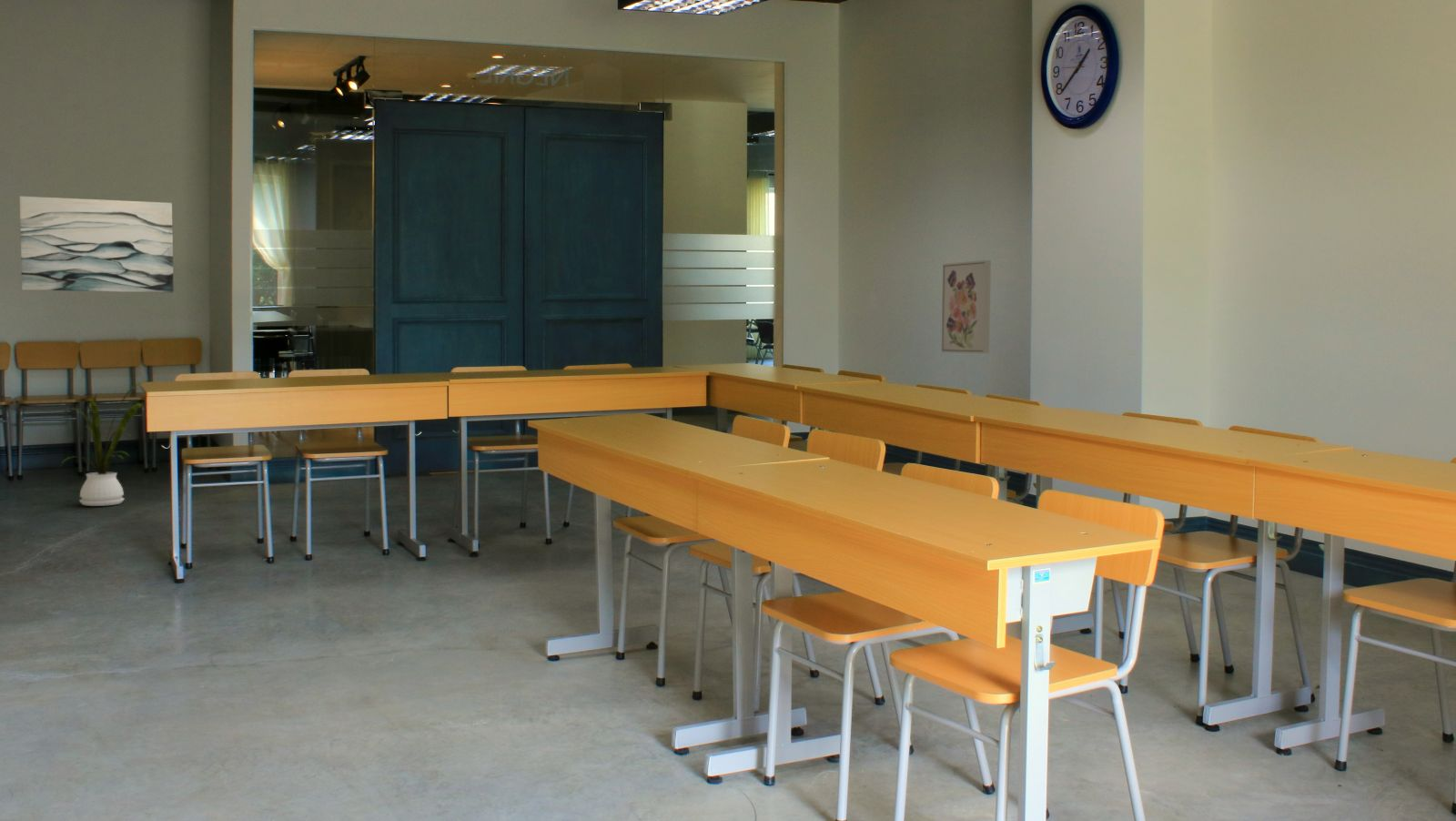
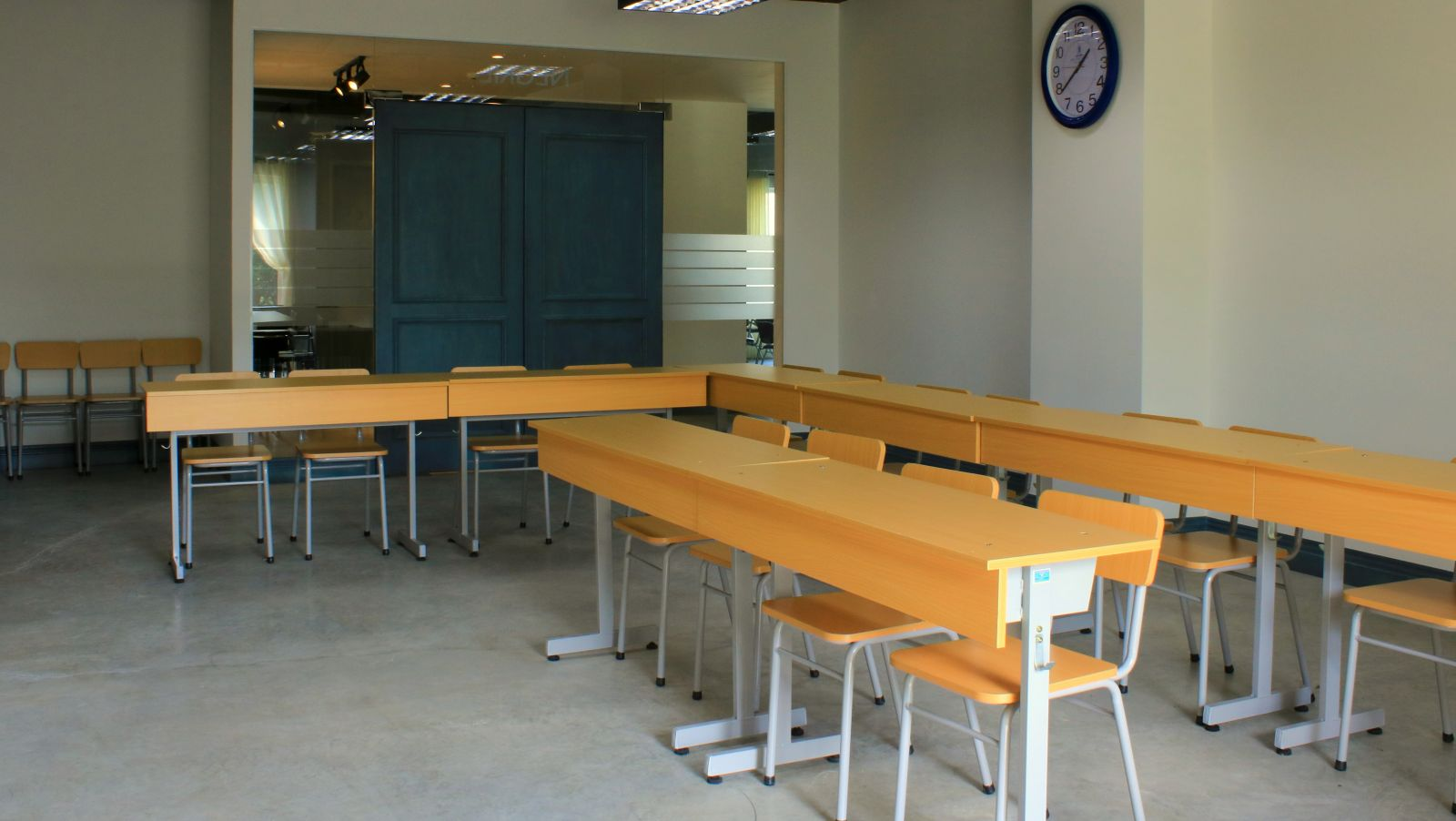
- wall art (965, 308)
- wall art (98, 245)
- house plant (106, 441)
